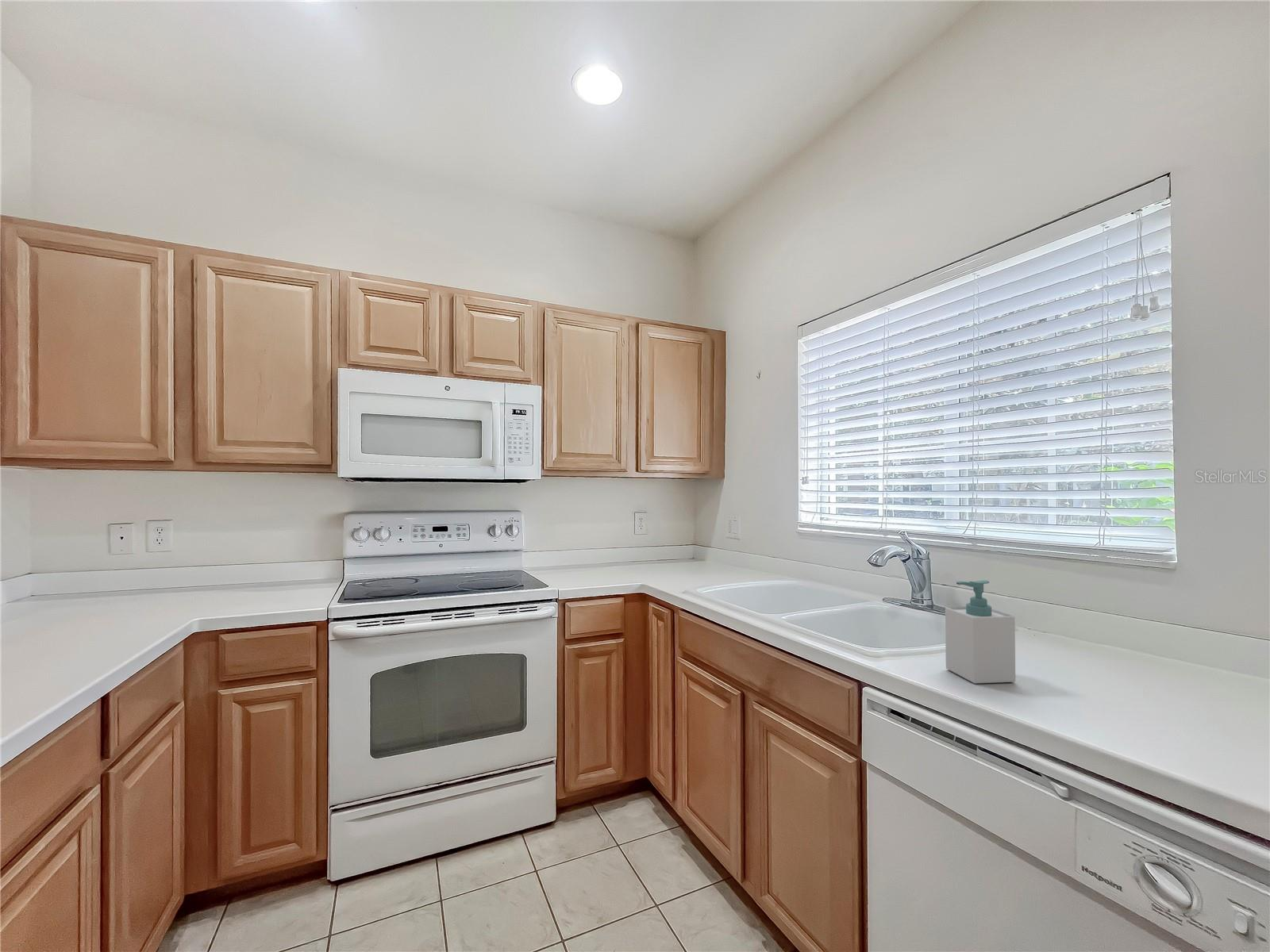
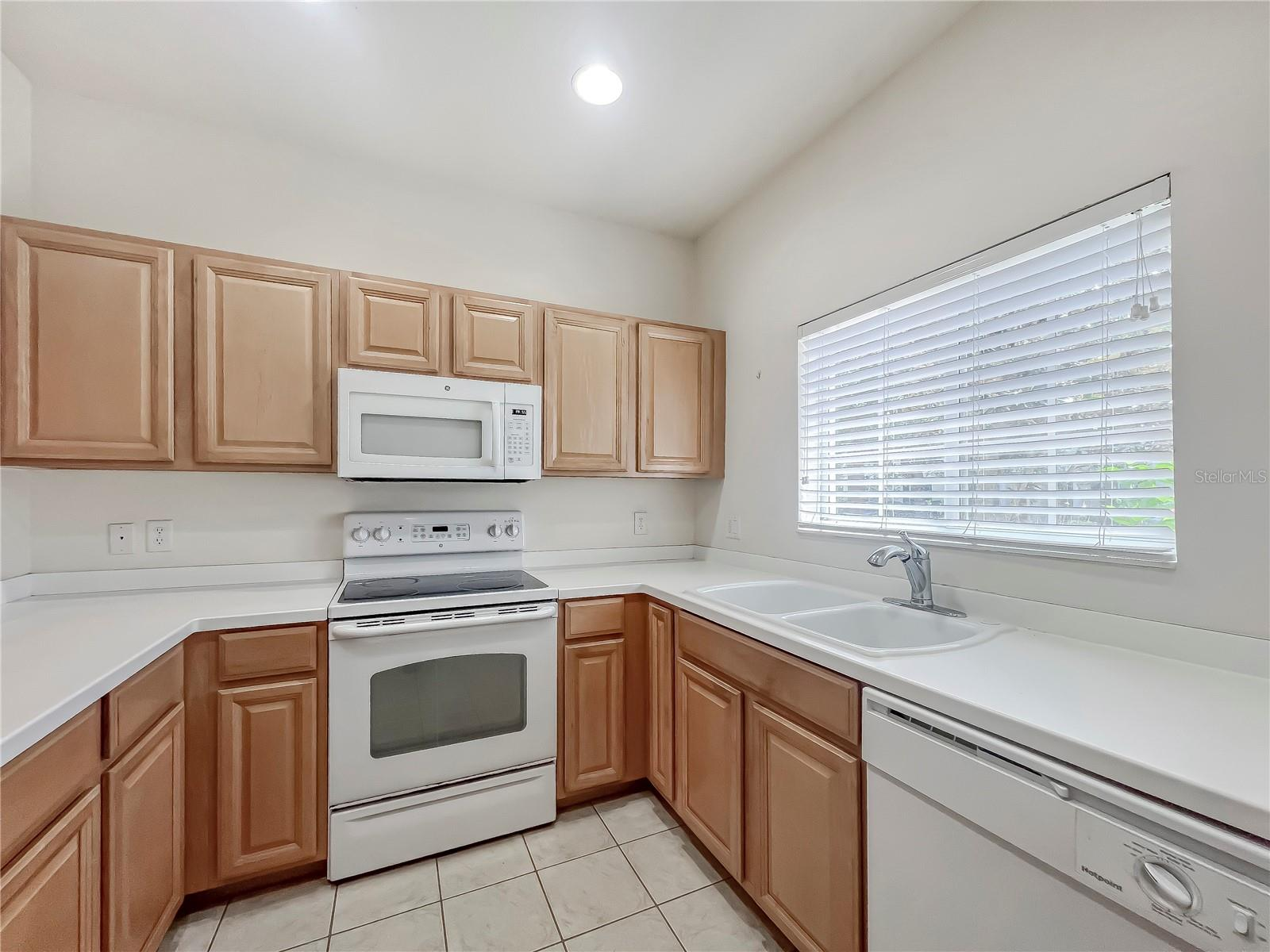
- soap bottle (978, 628)
